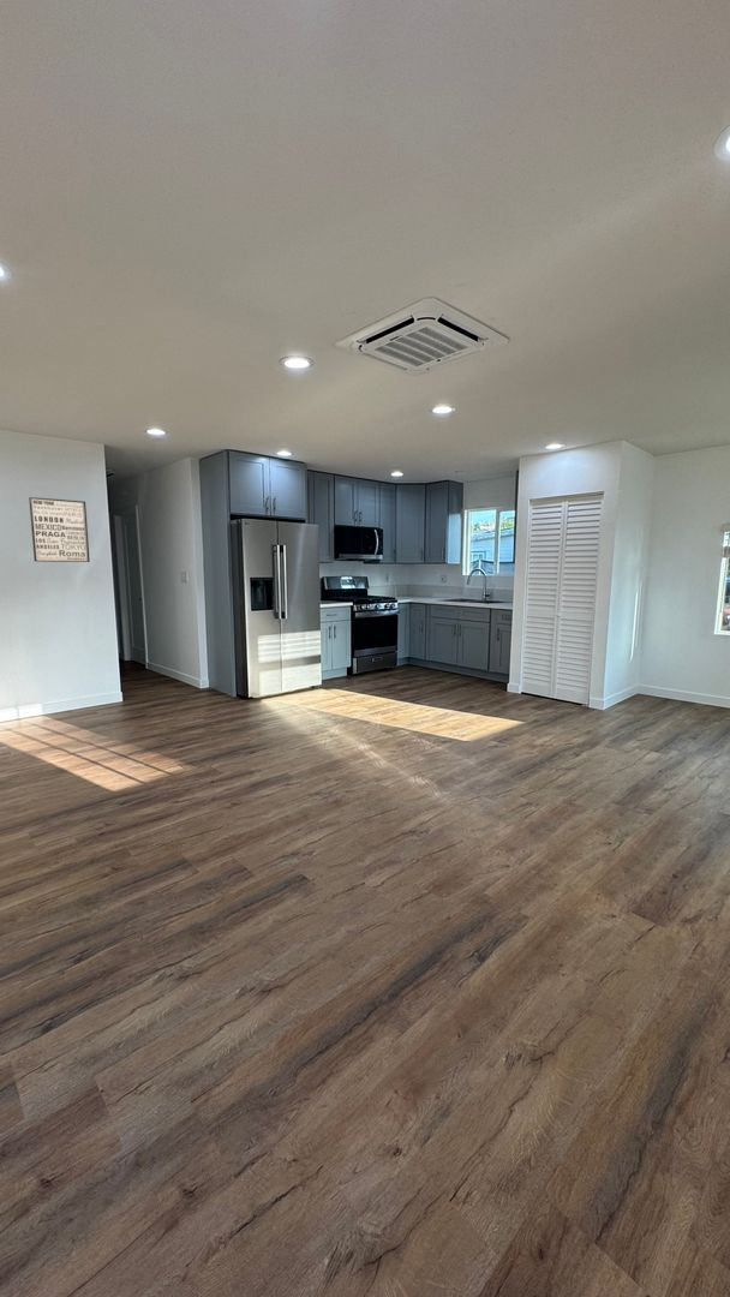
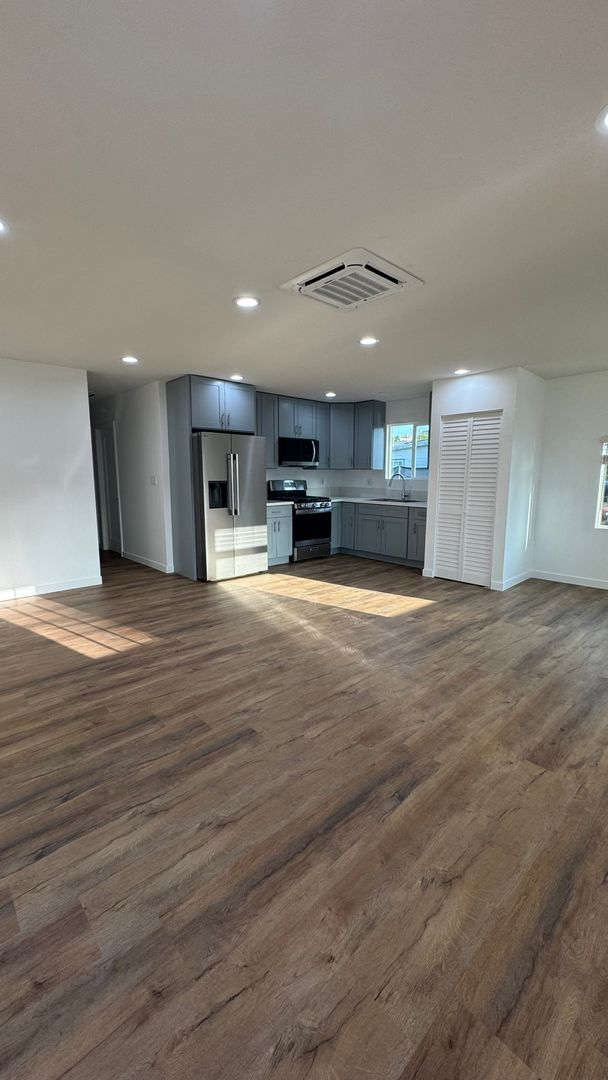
- wall art (60, 531)
